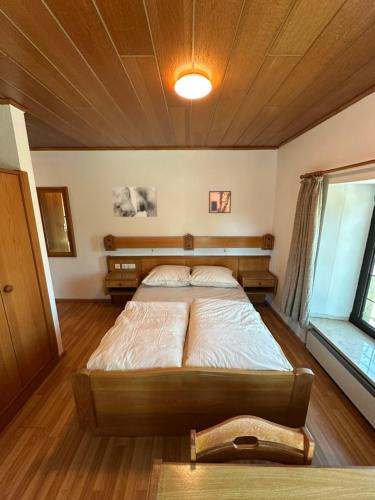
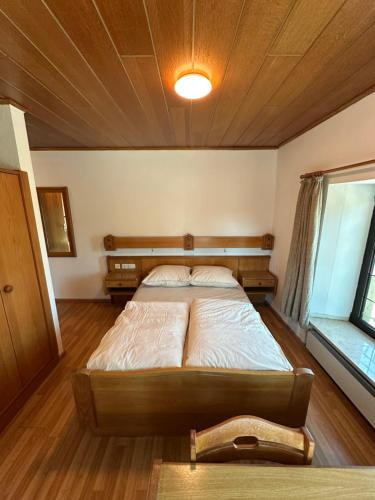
- wall art (219, 202)
- wall art (134, 202)
